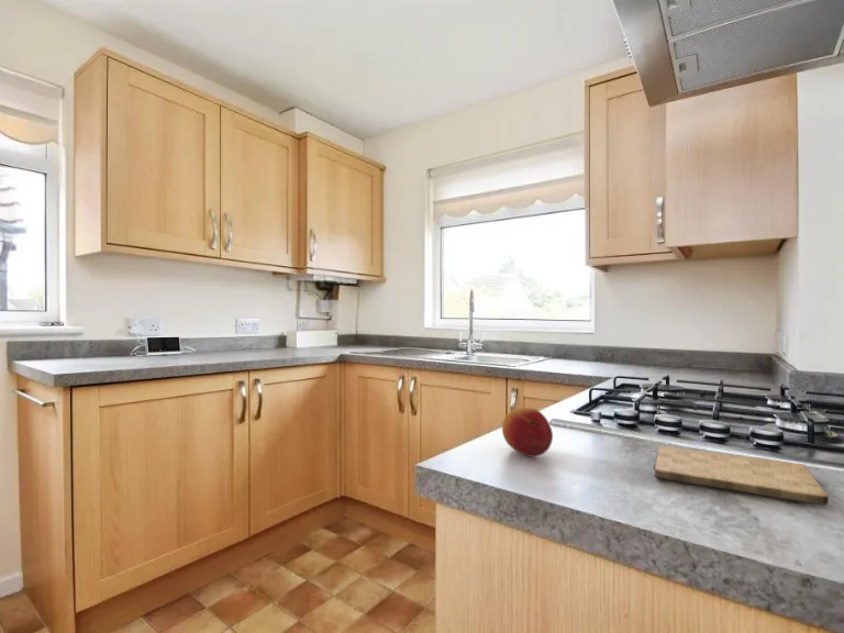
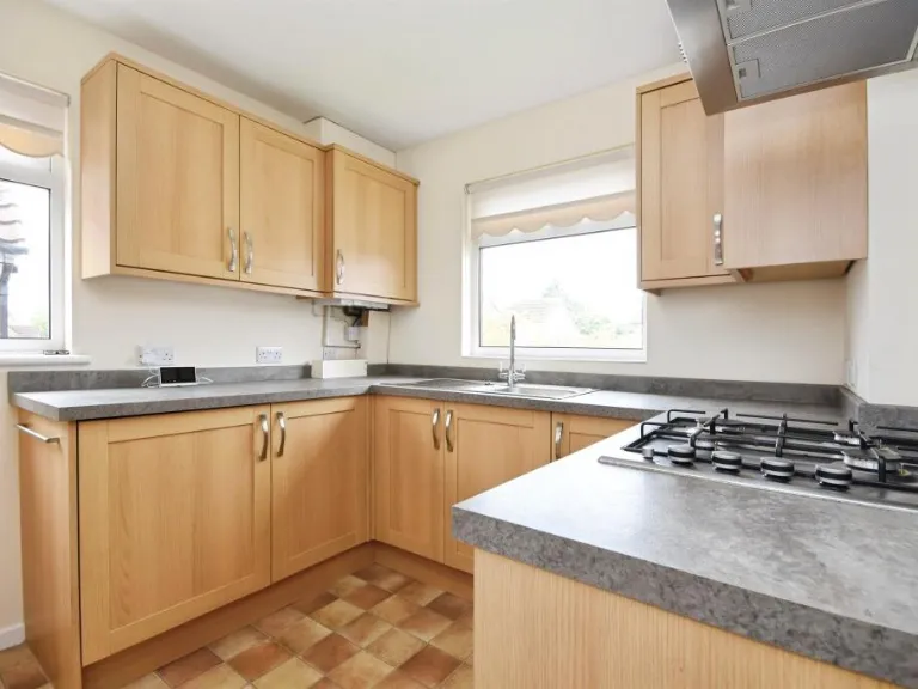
- cutting board (730, 470)
- fruit (524, 430)
